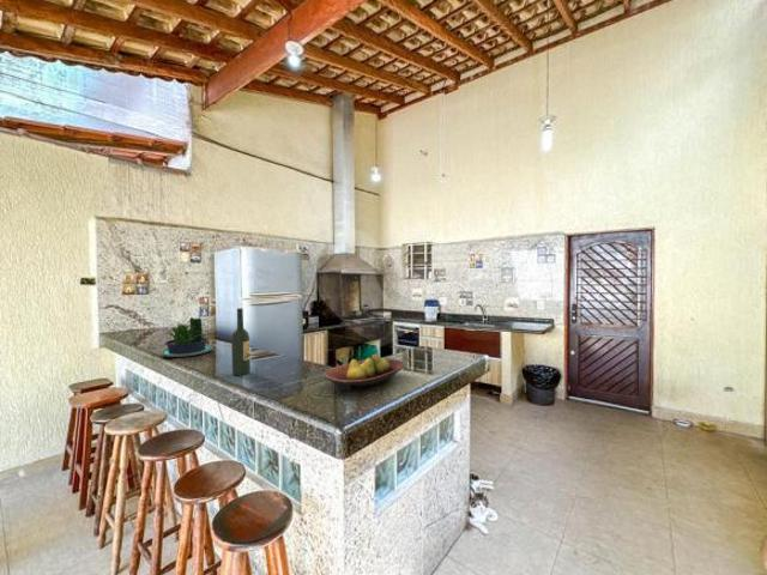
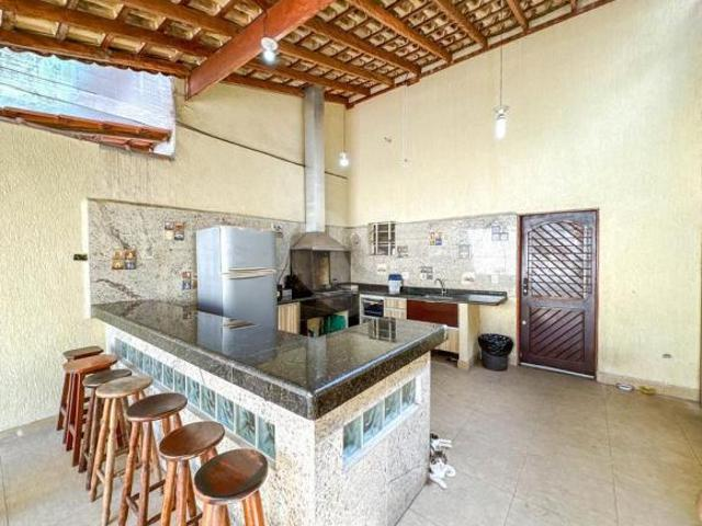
- fruit bowl (366, 369)
- wine bottle (240, 341)
- potted plant (187, 337)
